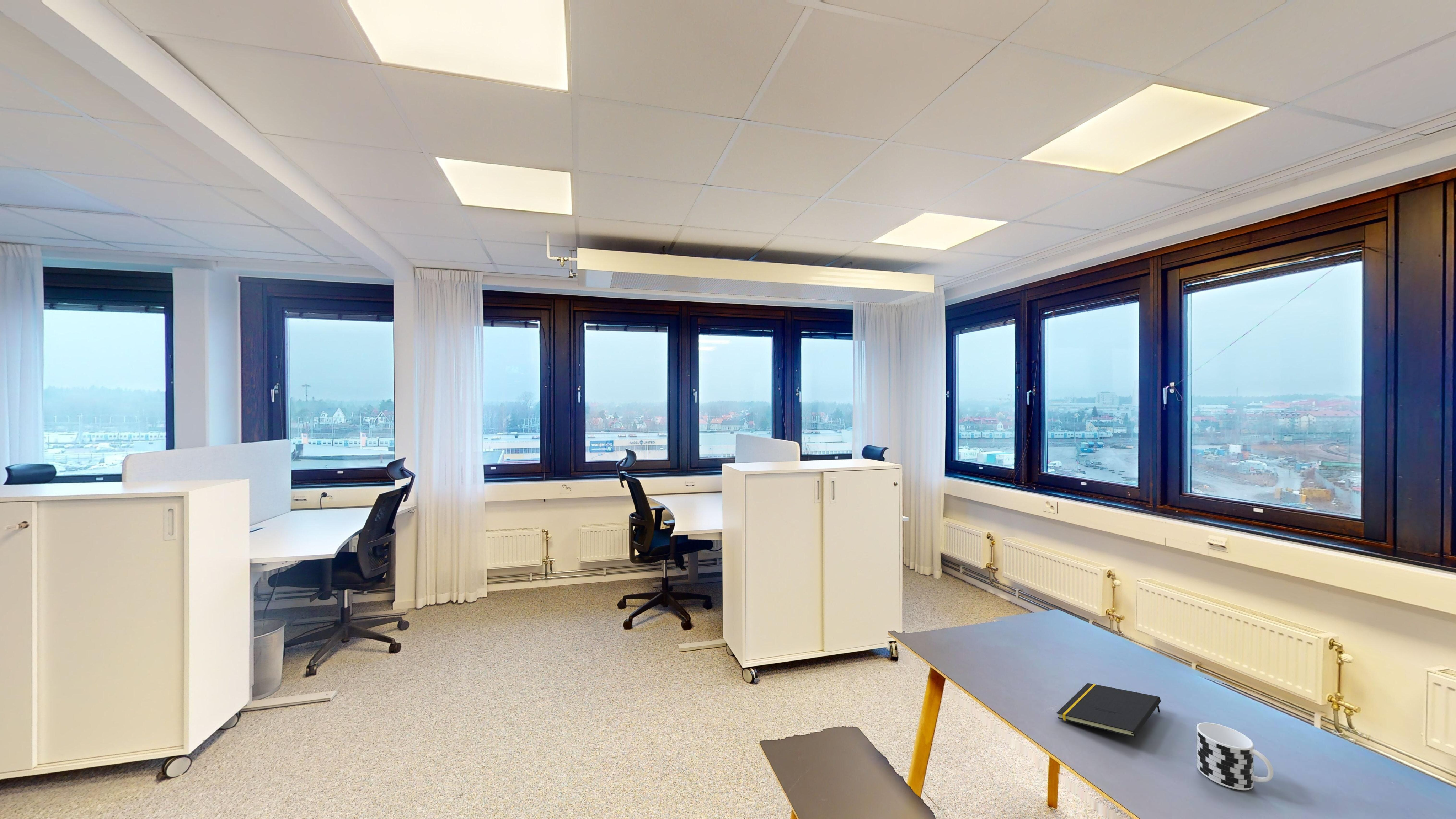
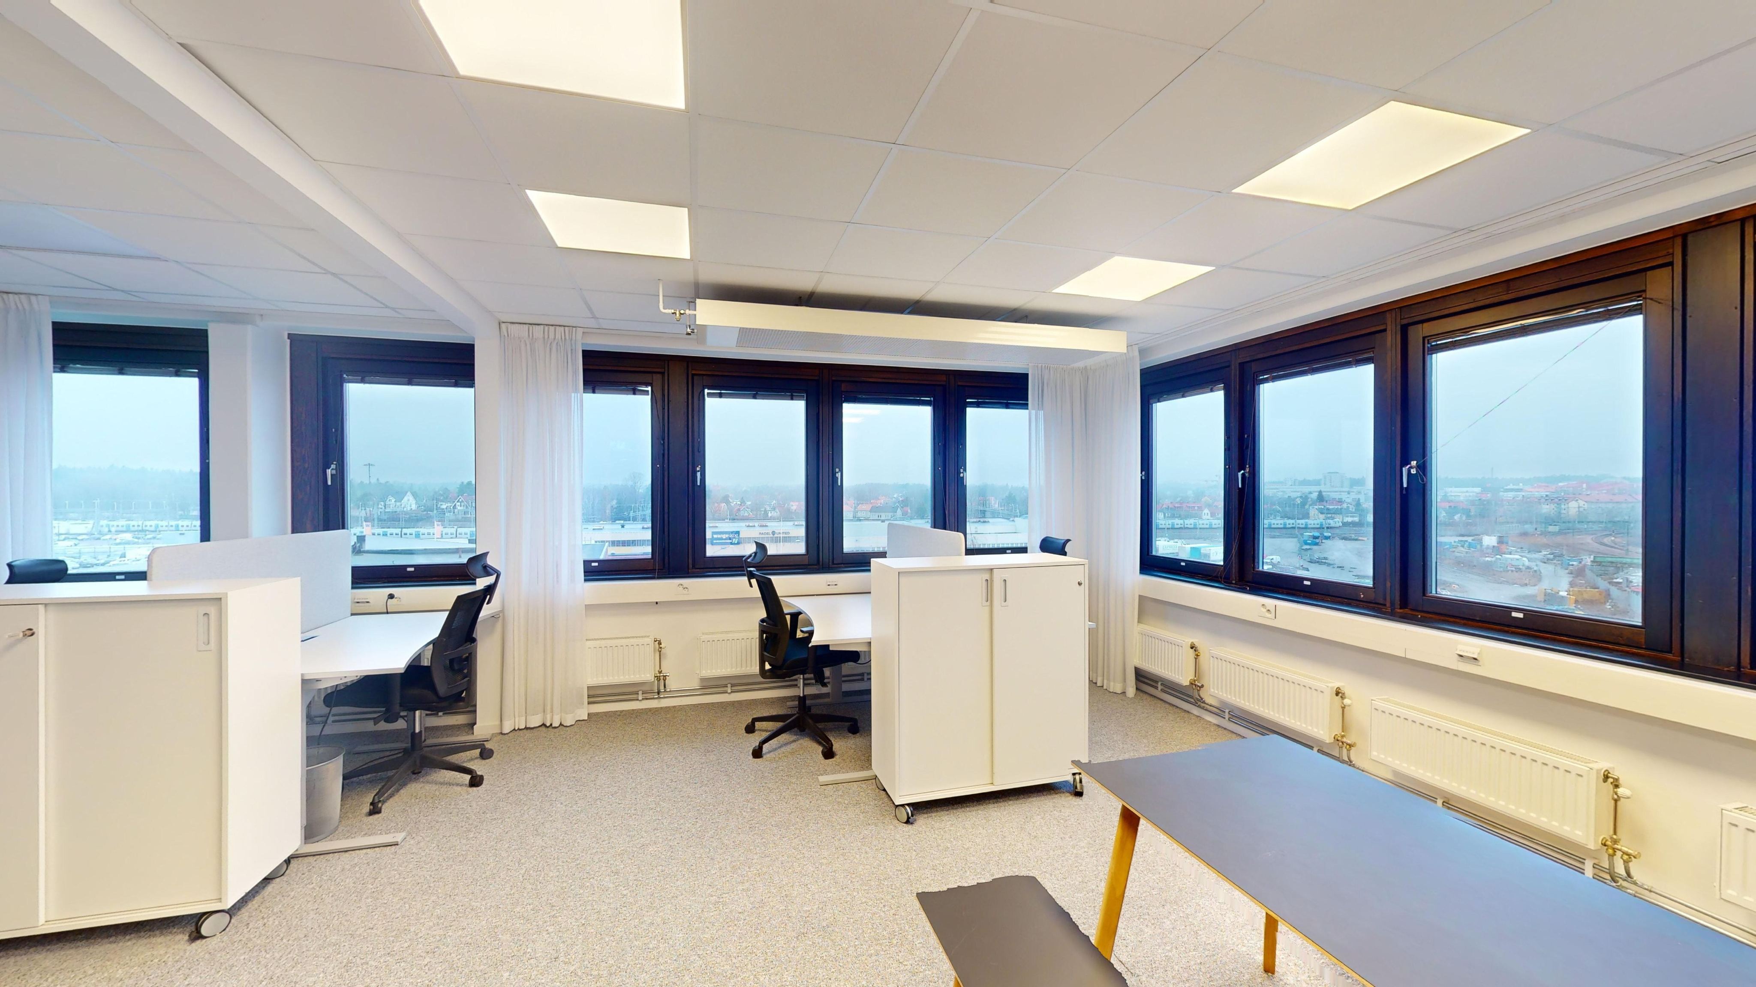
- notepad (1109, 707)
- cup (1233, 760)
